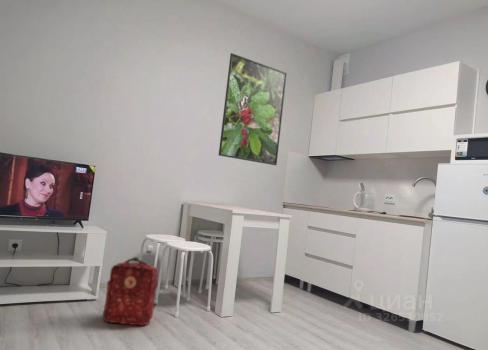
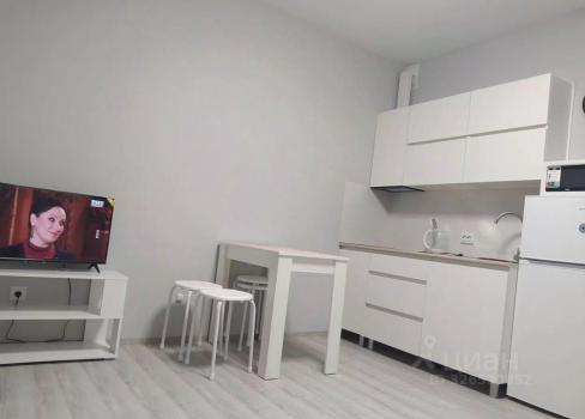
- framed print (254, 111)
- backpack (131, 287)
